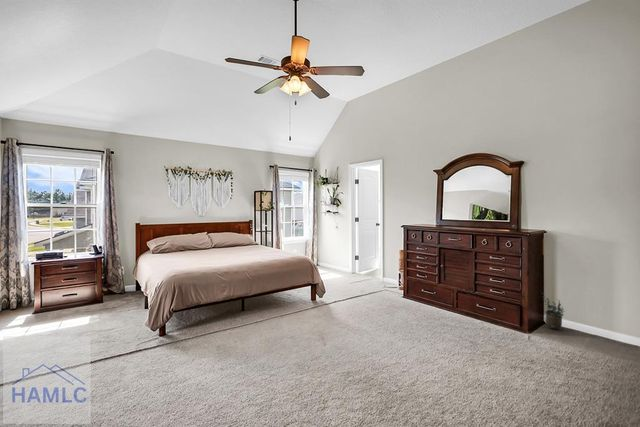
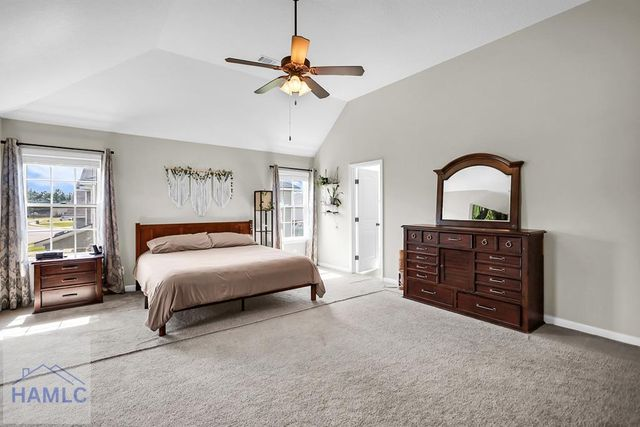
- potted plant (553, 311)
